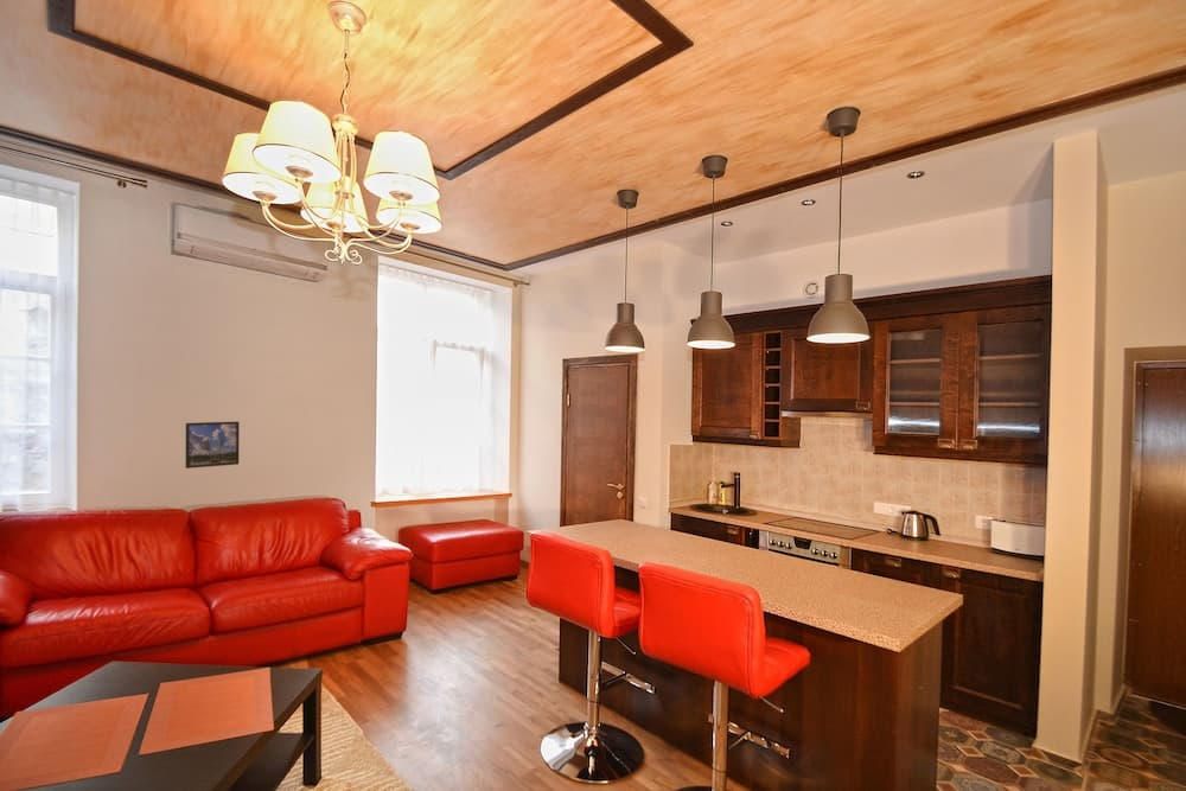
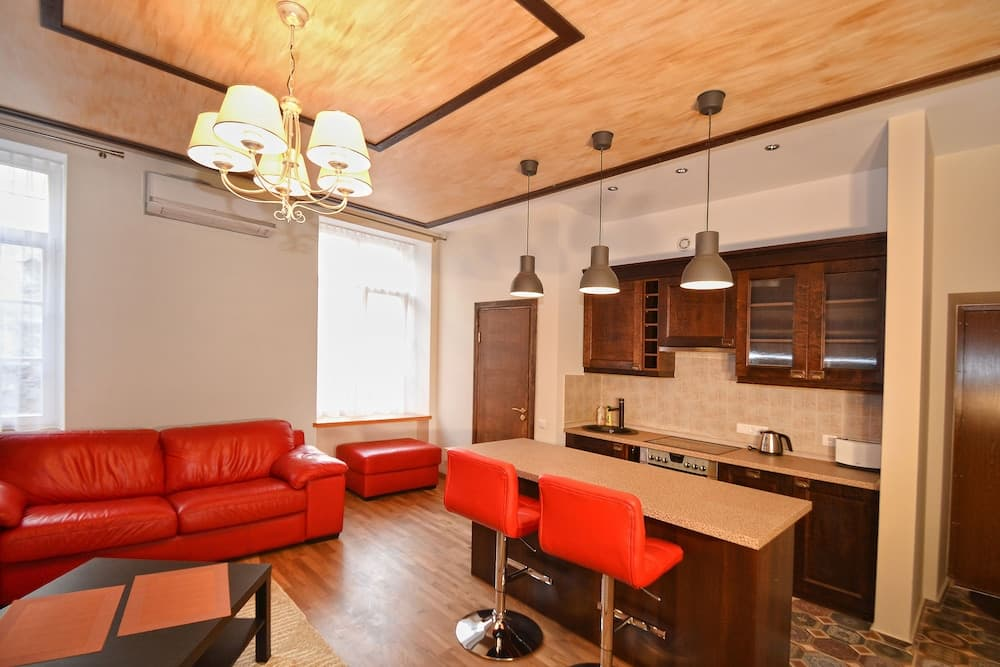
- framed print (212, 444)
